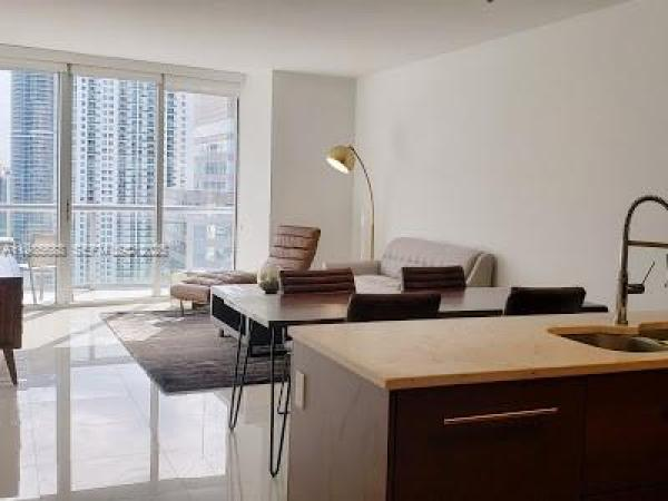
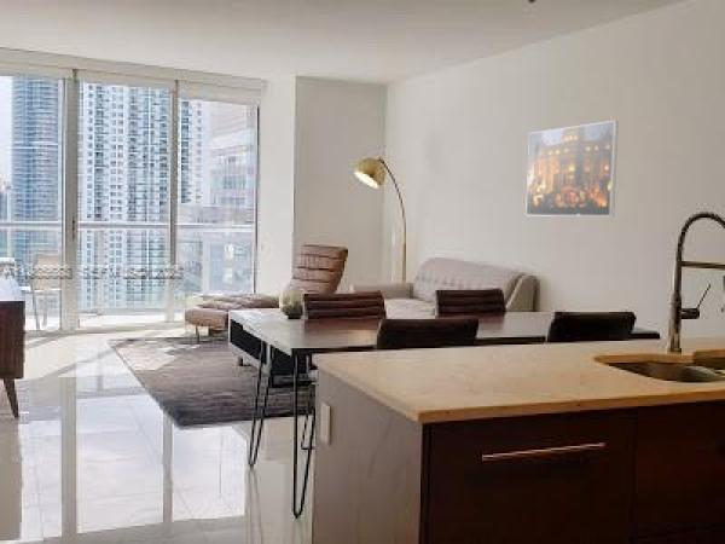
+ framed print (568, 172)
